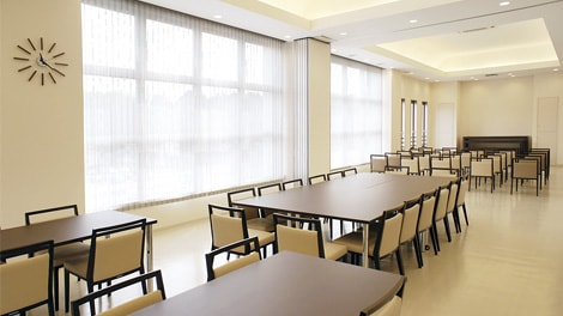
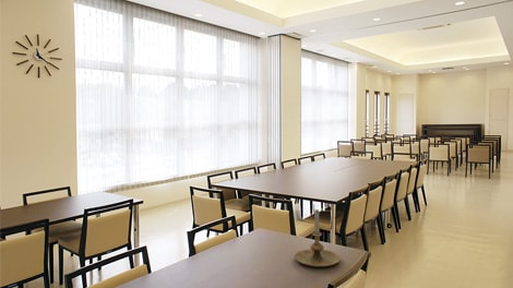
+ candle holder (317, 235)
